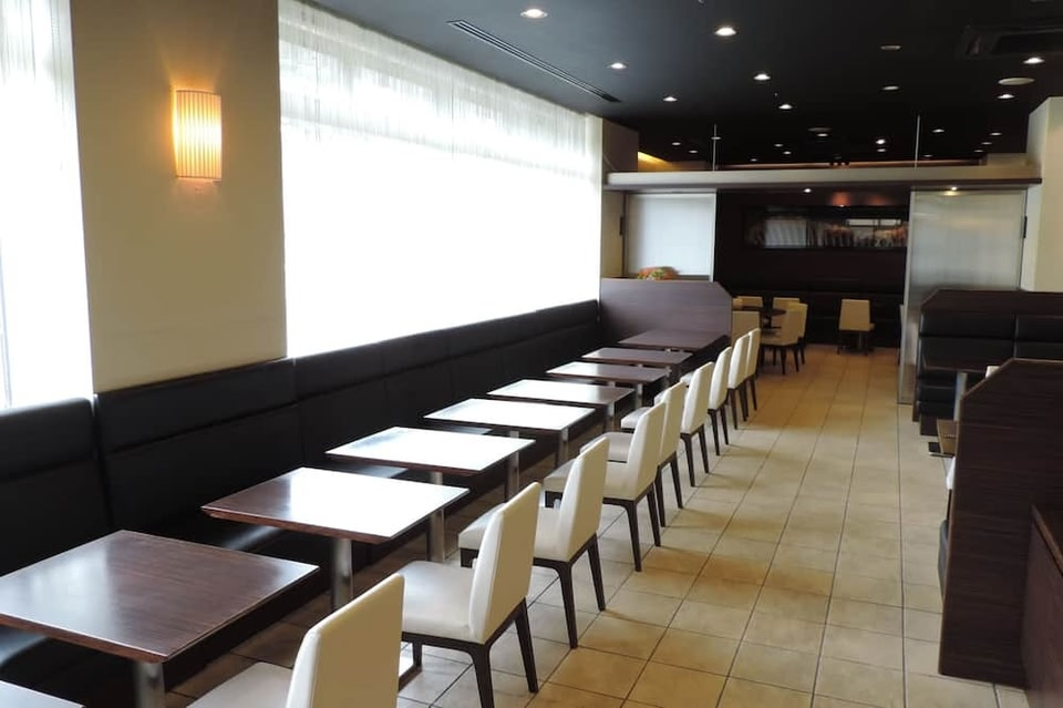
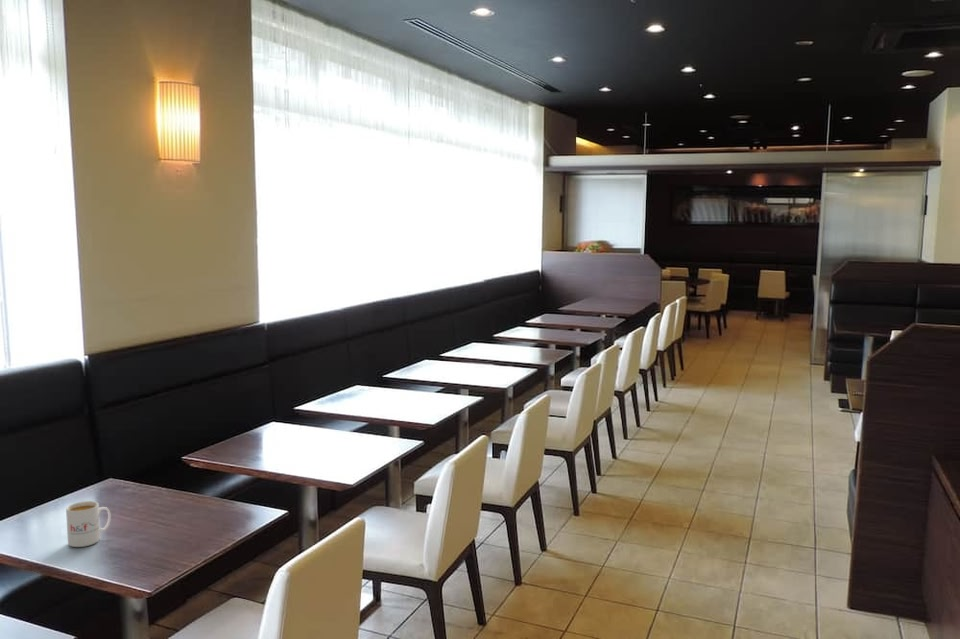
+ mug (89, 522)
